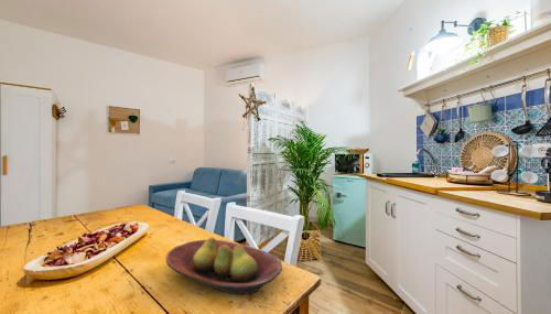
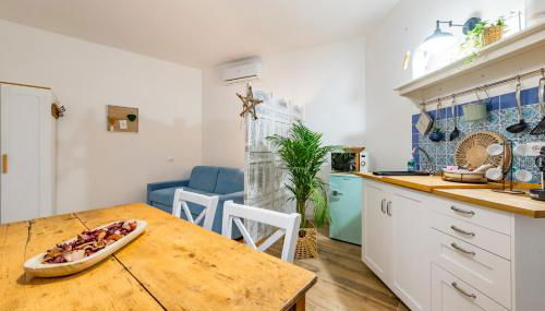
- fruit bowl (222, 259)
